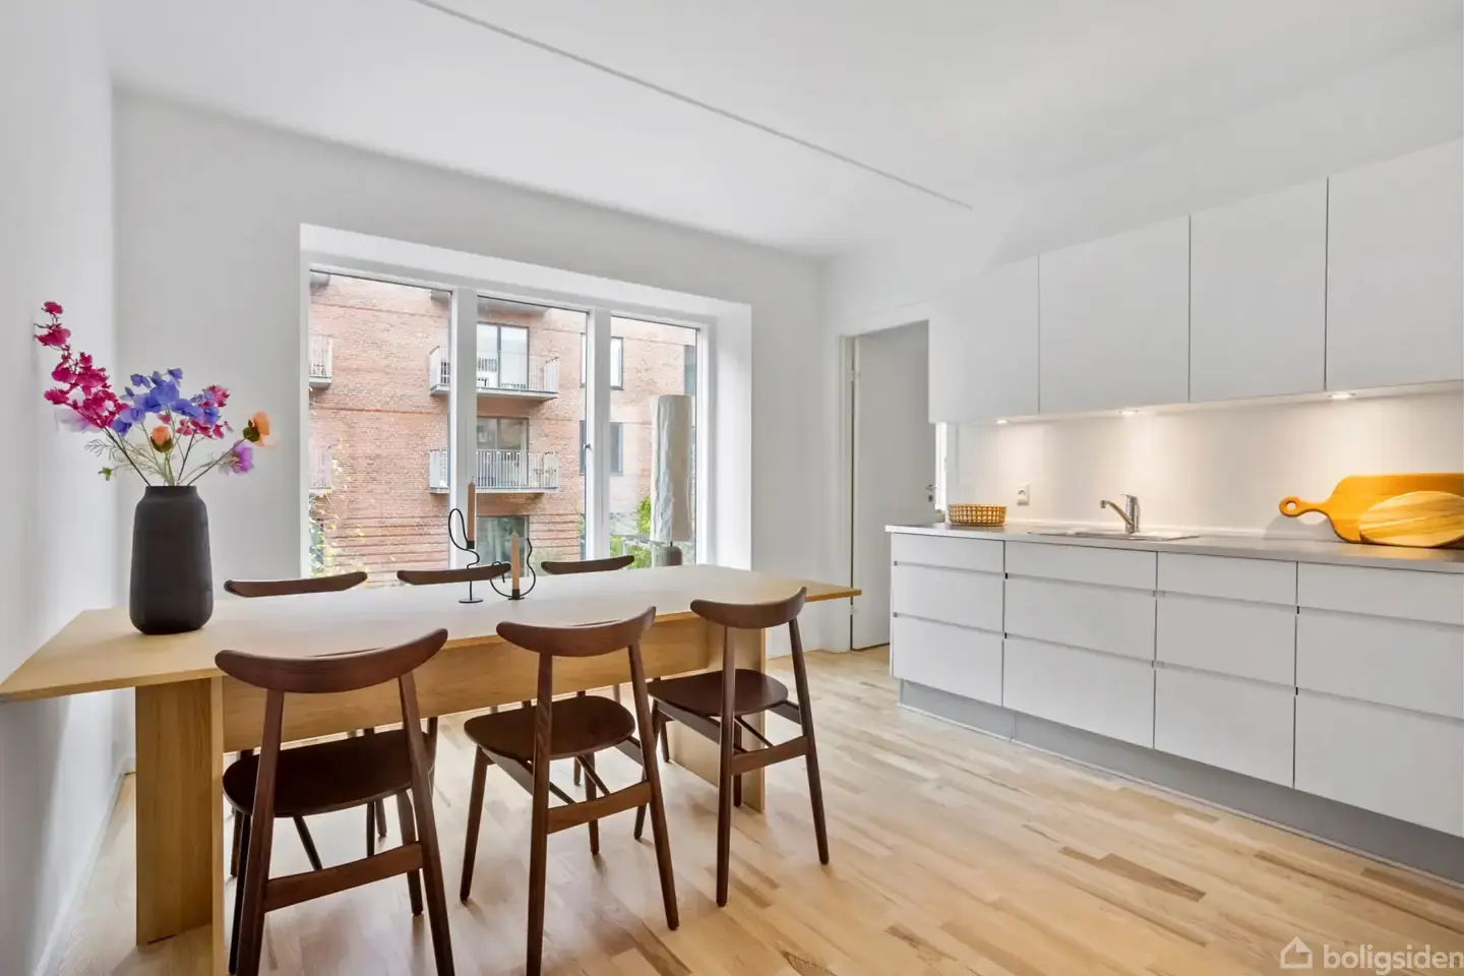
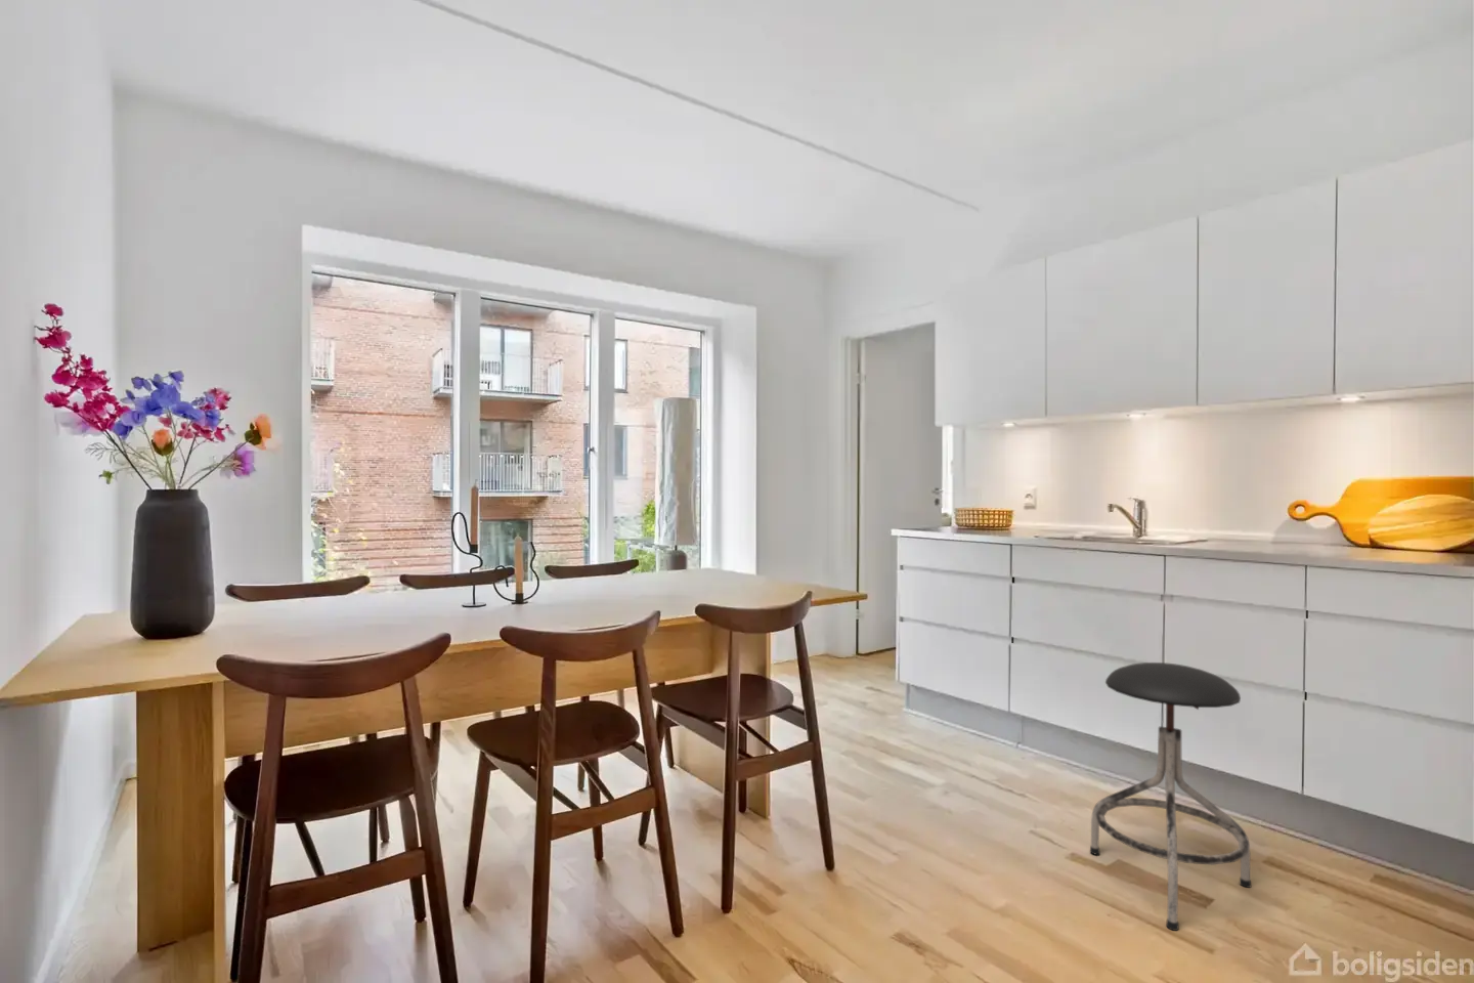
+ stool (1170, 779)
